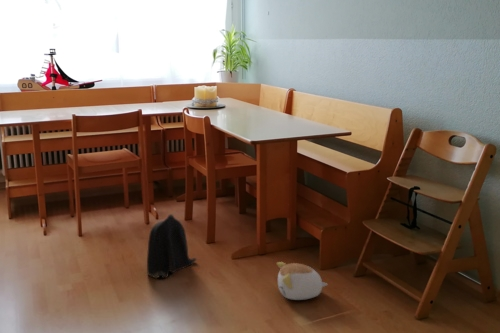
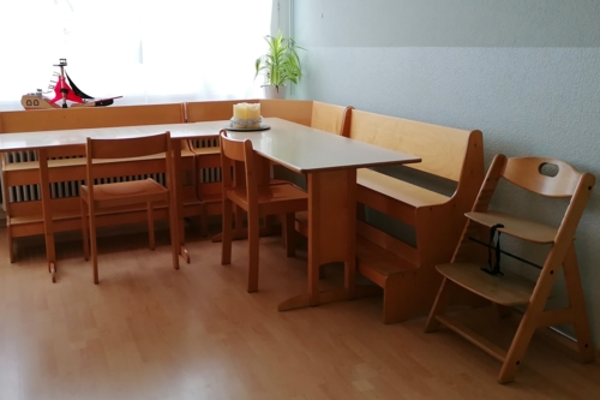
- backpack (171, 242)
- plush toy (303, 280)
